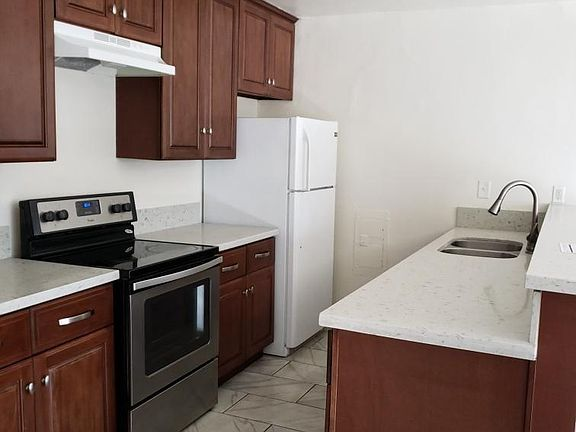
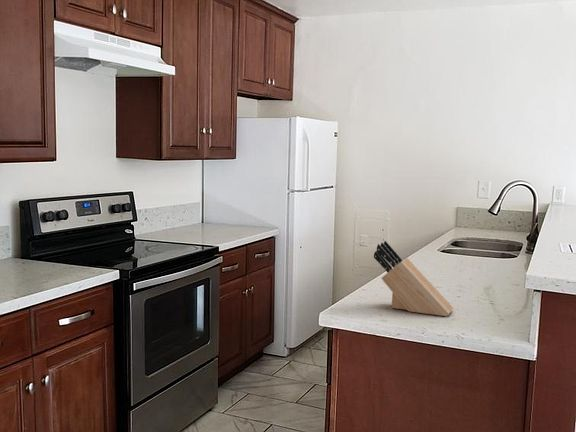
+ knife block (412, 276)
